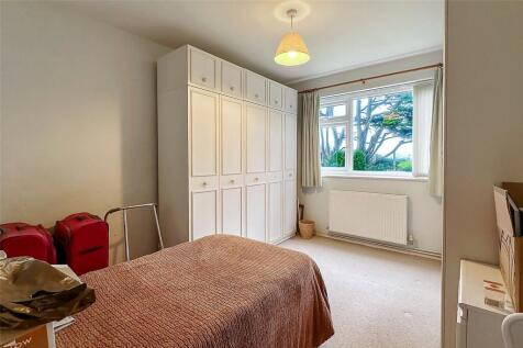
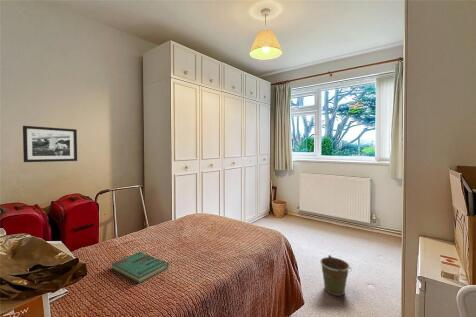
+ picture frame (52, 144)
+ book (140, 265)
+ bucket (335, 275)
